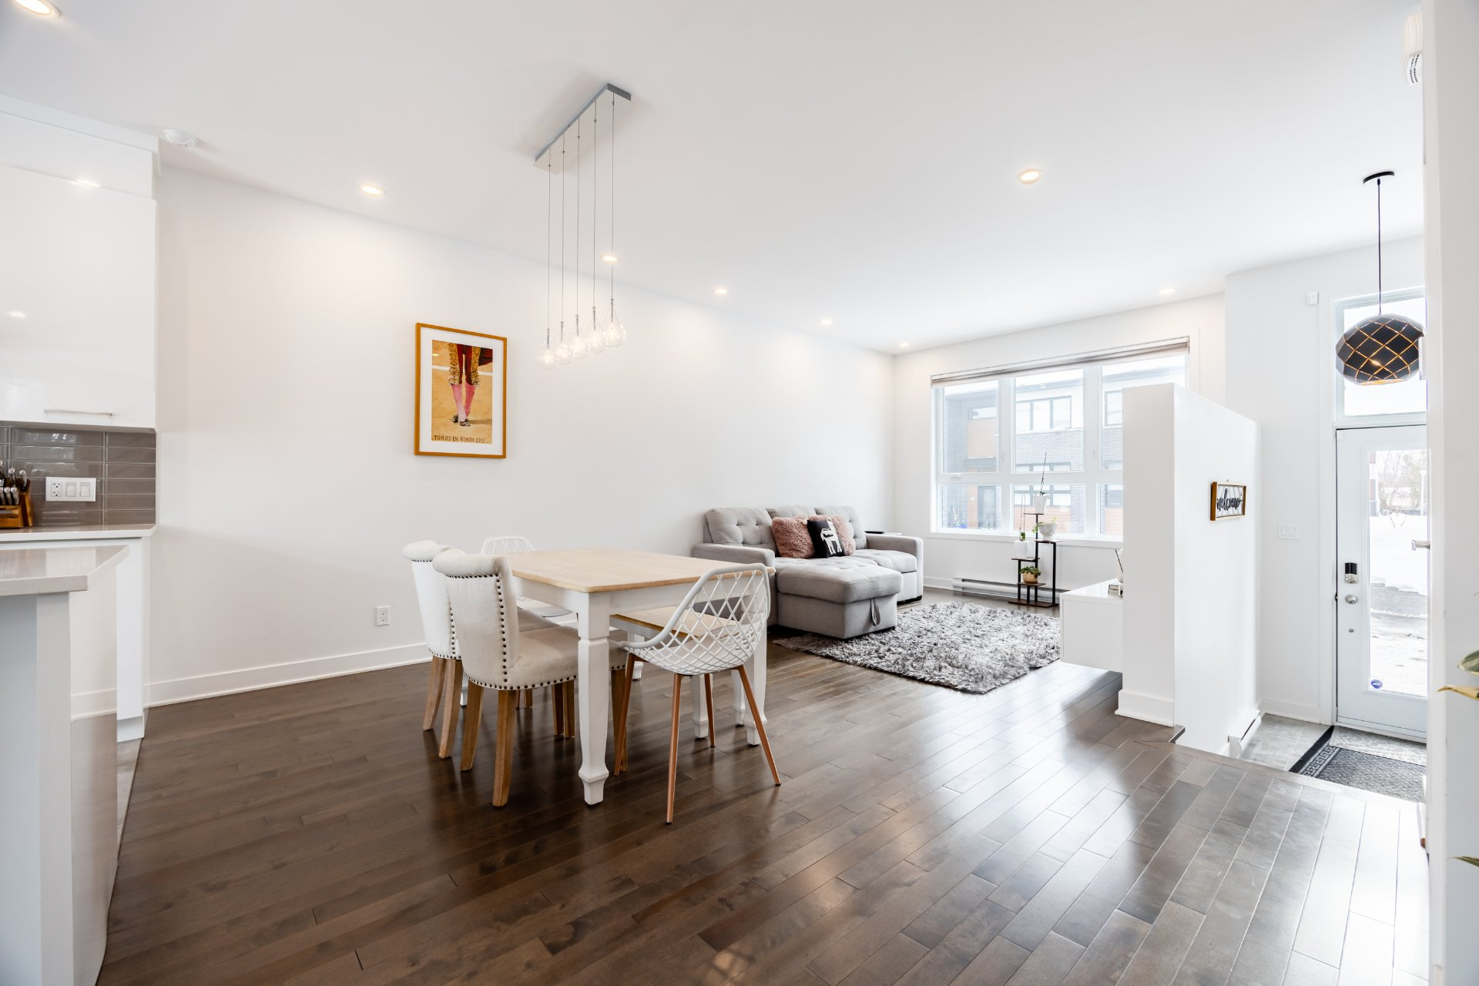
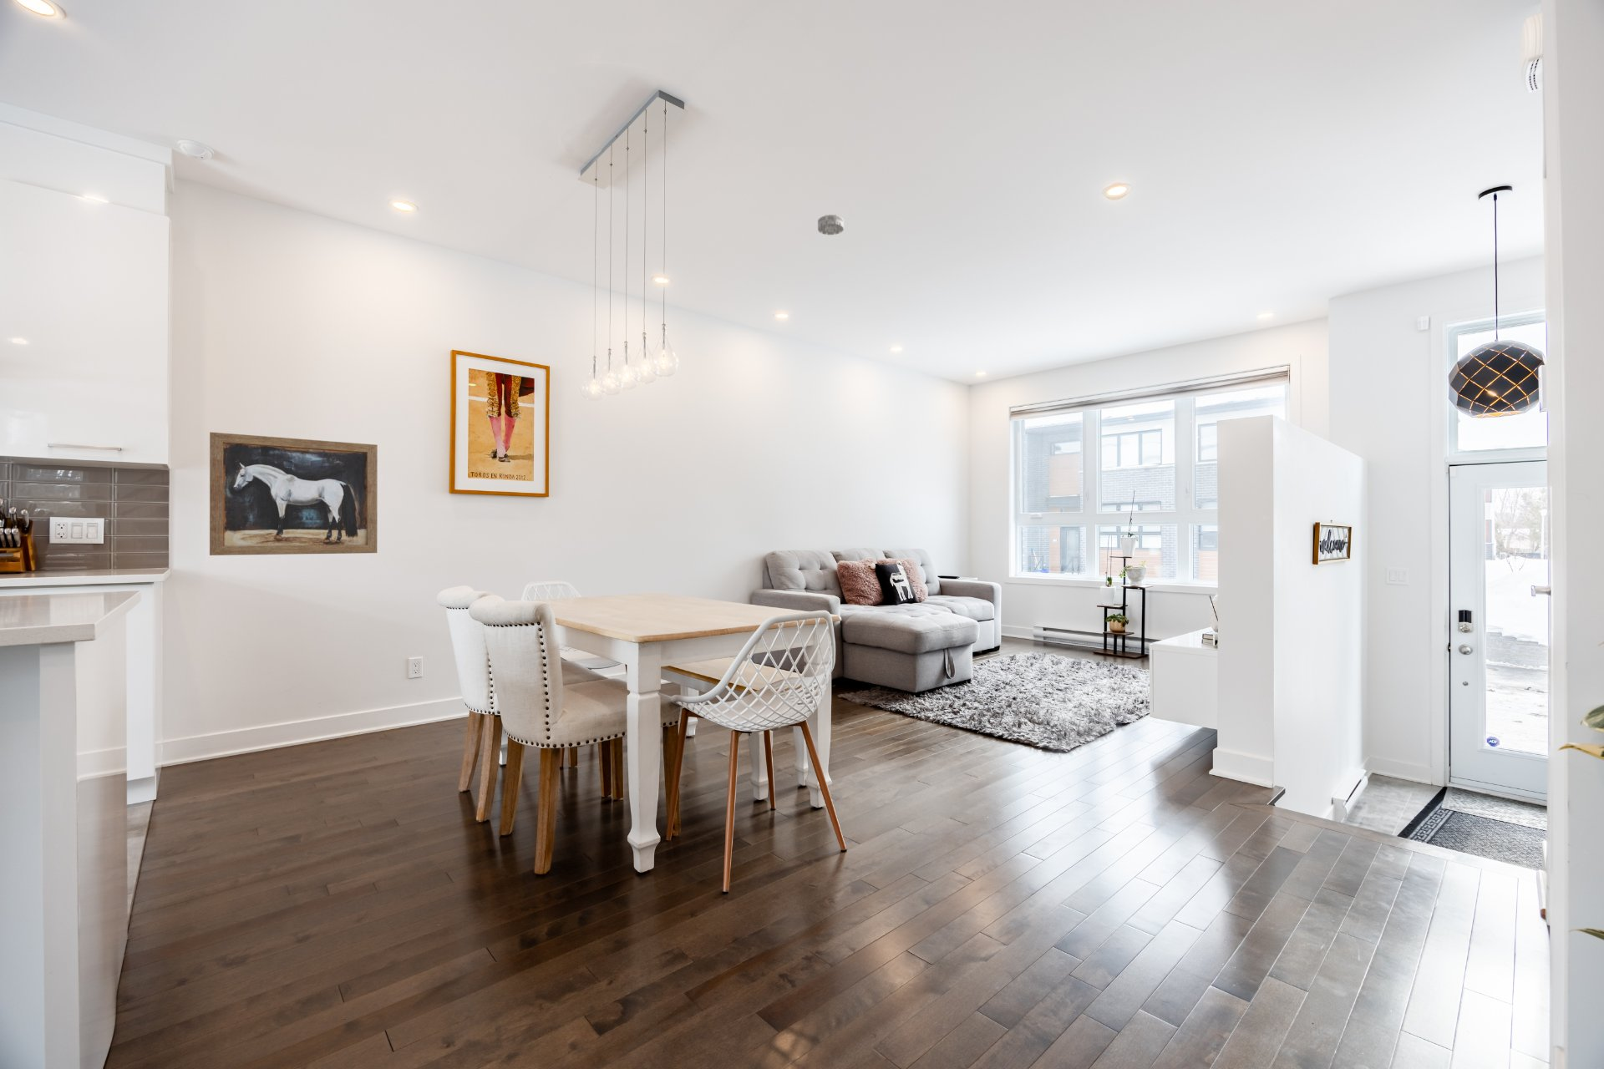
+ smoke detector (831, 224)
+ wall art (298, 496)
